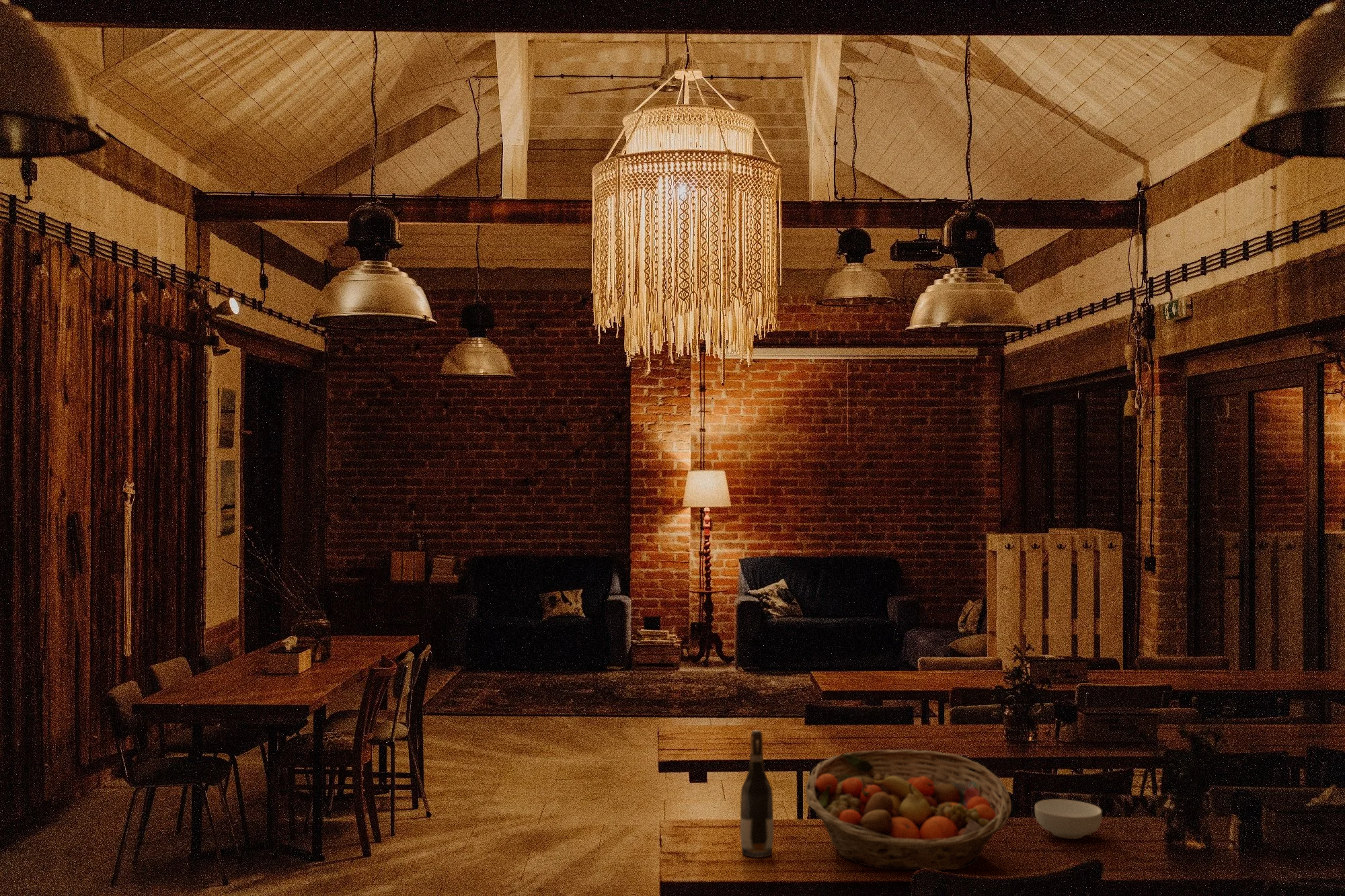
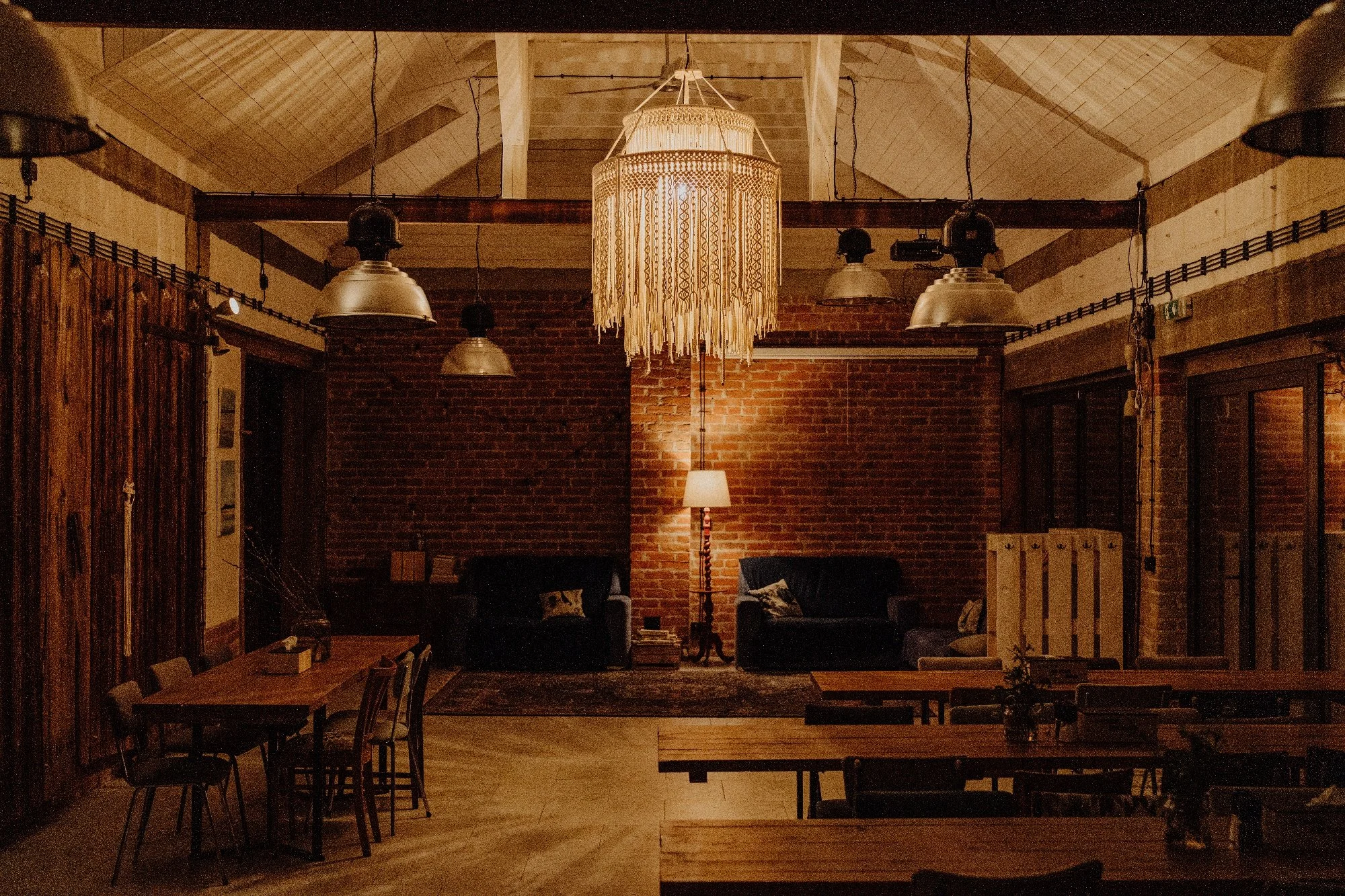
- fruit basket (907, 808)
- cereal bowl (1068, 821)
- wine bottle (757, 792)
